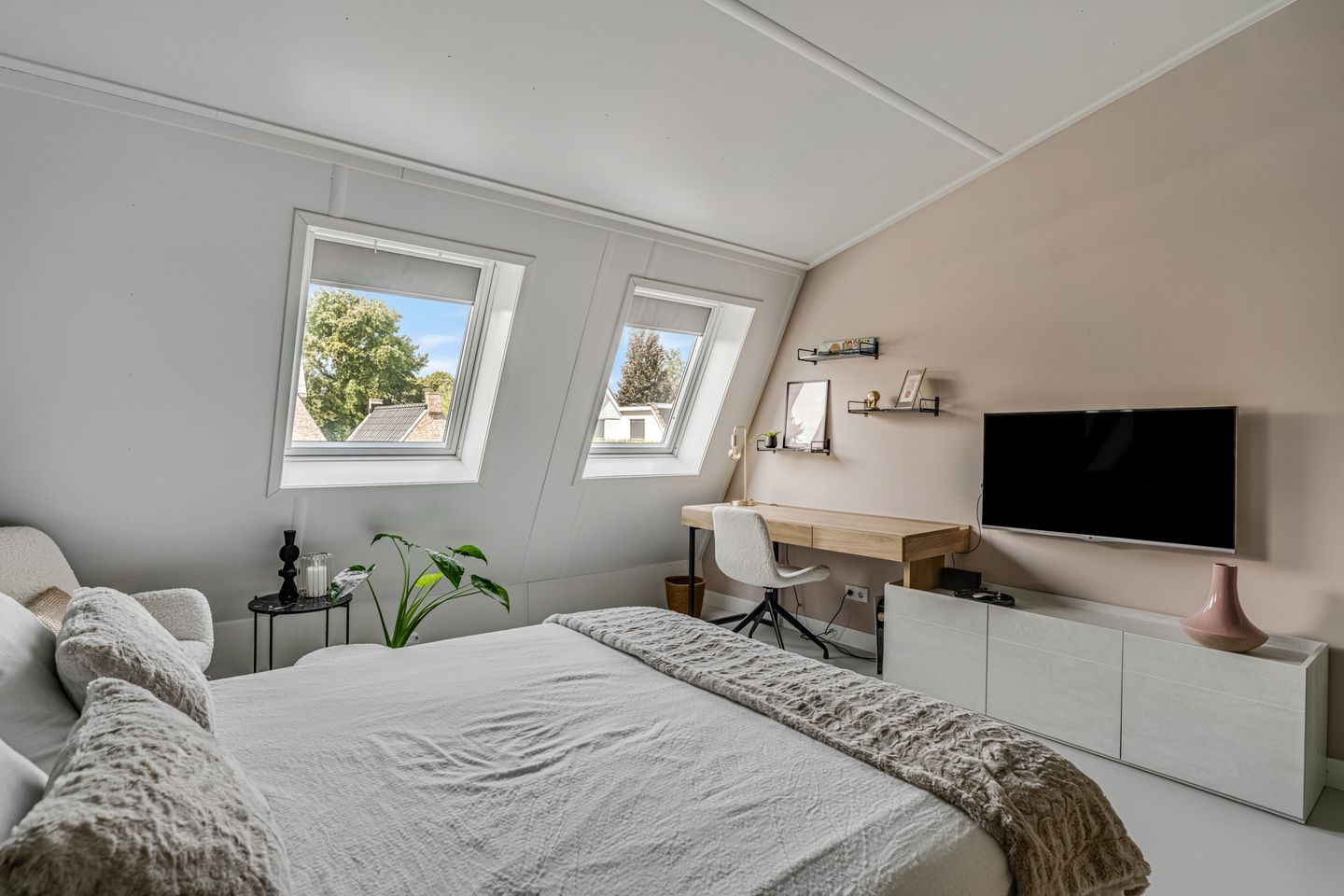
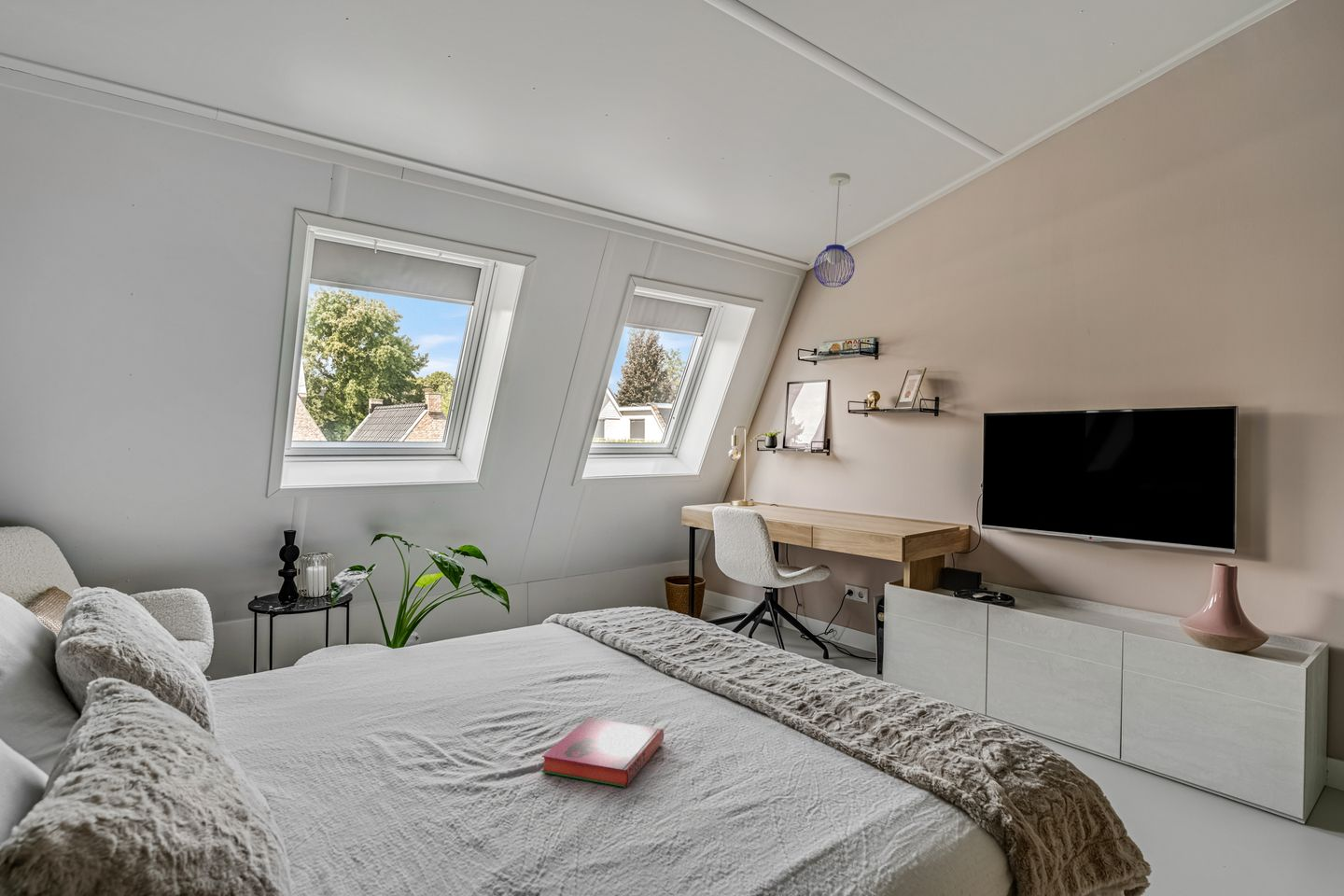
+ pendant light (835, 231)
+ hardback book (606, 749)
